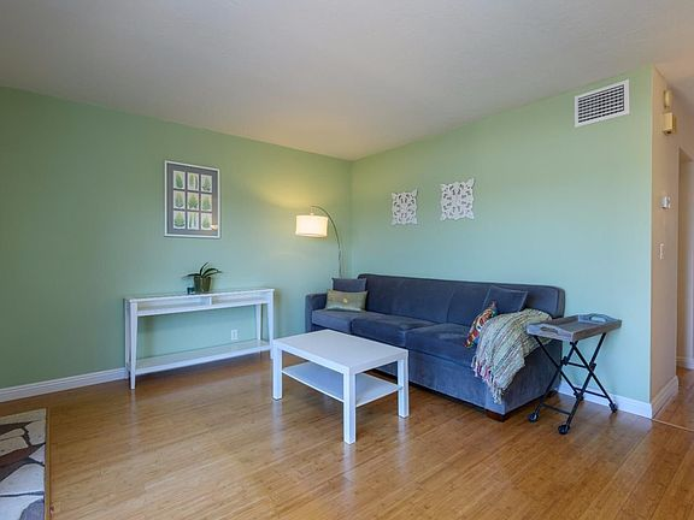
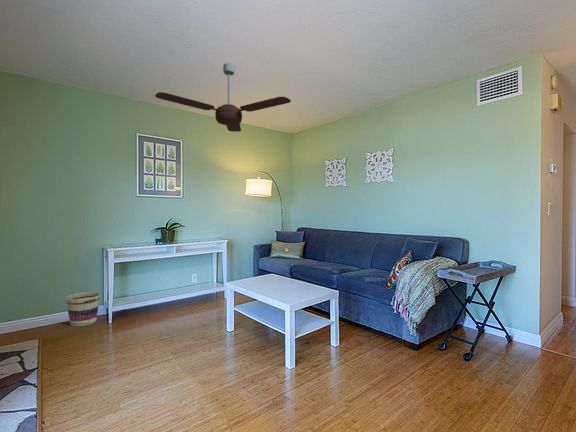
+ ceiling fan (228, 97)
+ basket (83, 308)
